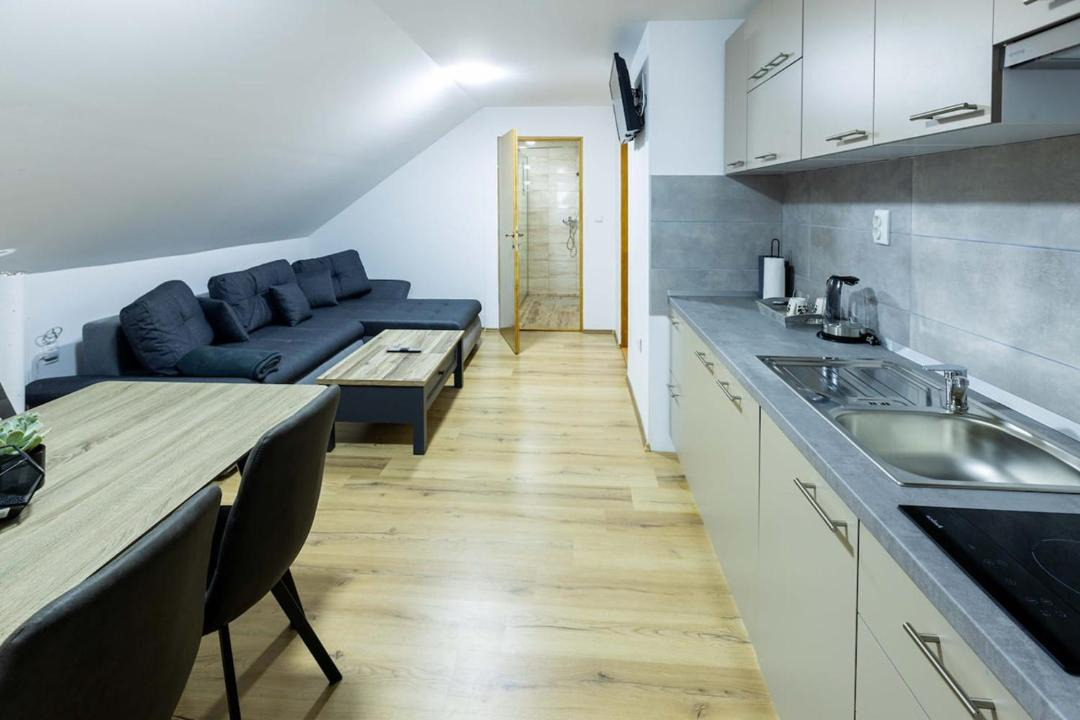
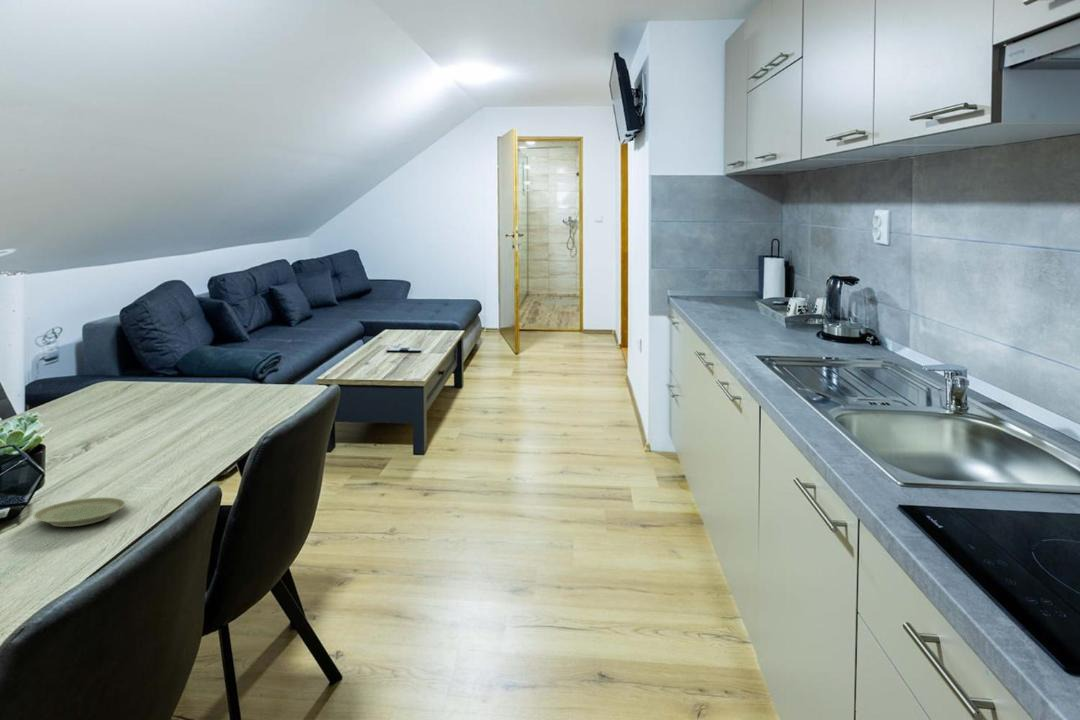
+ plate (81, 513)
